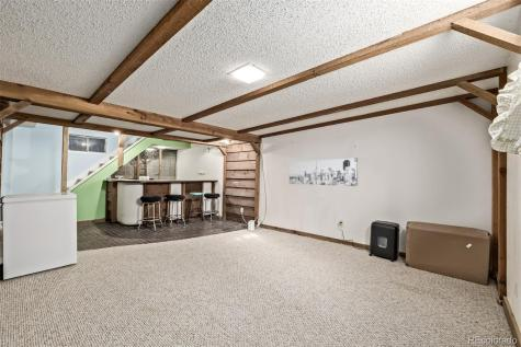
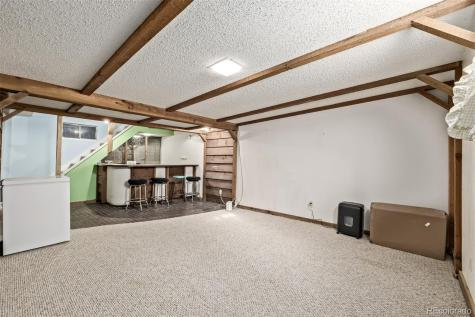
- wall art (319, 172)
